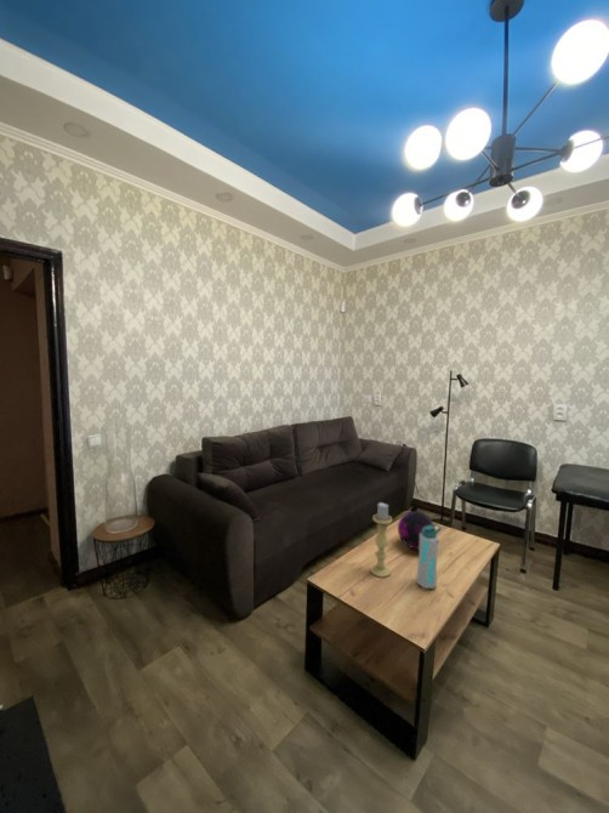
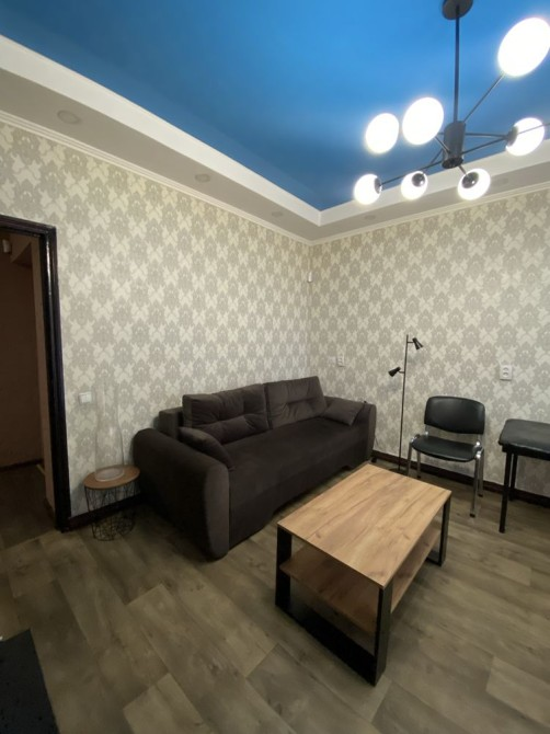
- decorative orb (416, 529)
- water bottle (428, 555)
- candle holder (381, 536)
